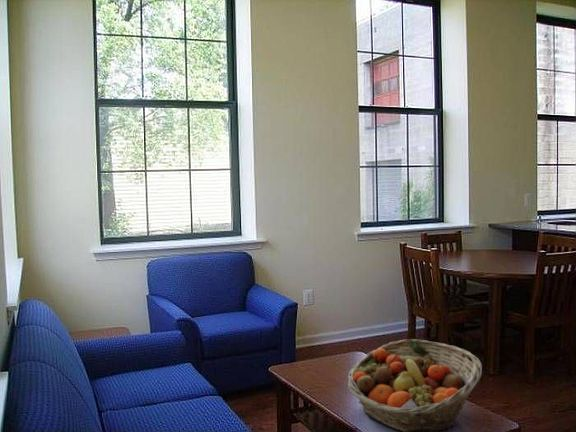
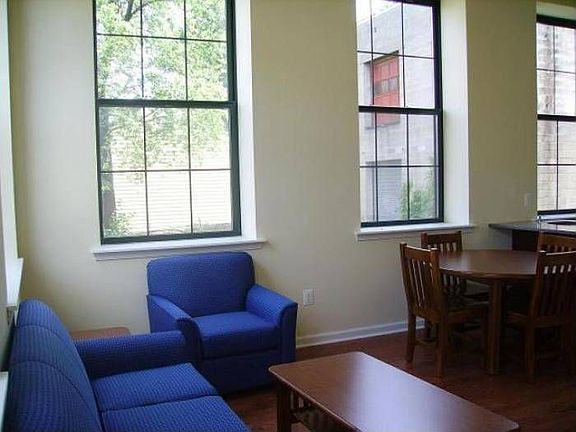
- fruit basket (412, 383)
